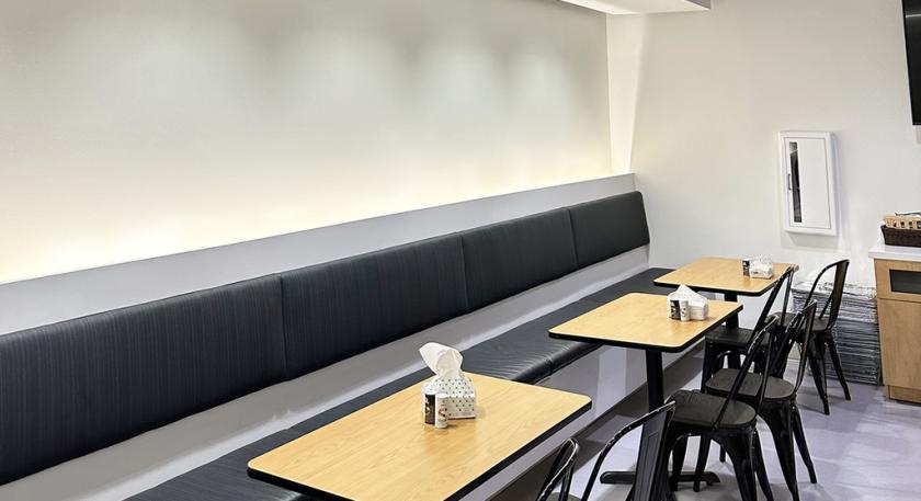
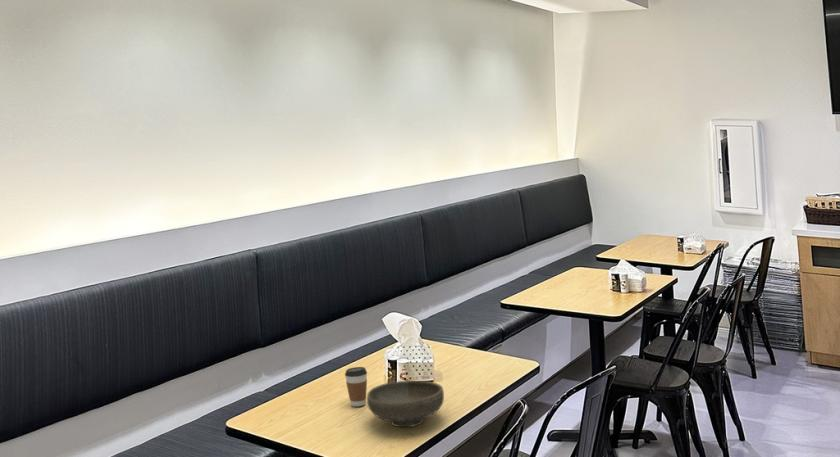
+ bowl (406, 405)
+ coffee cup (357, 386)
